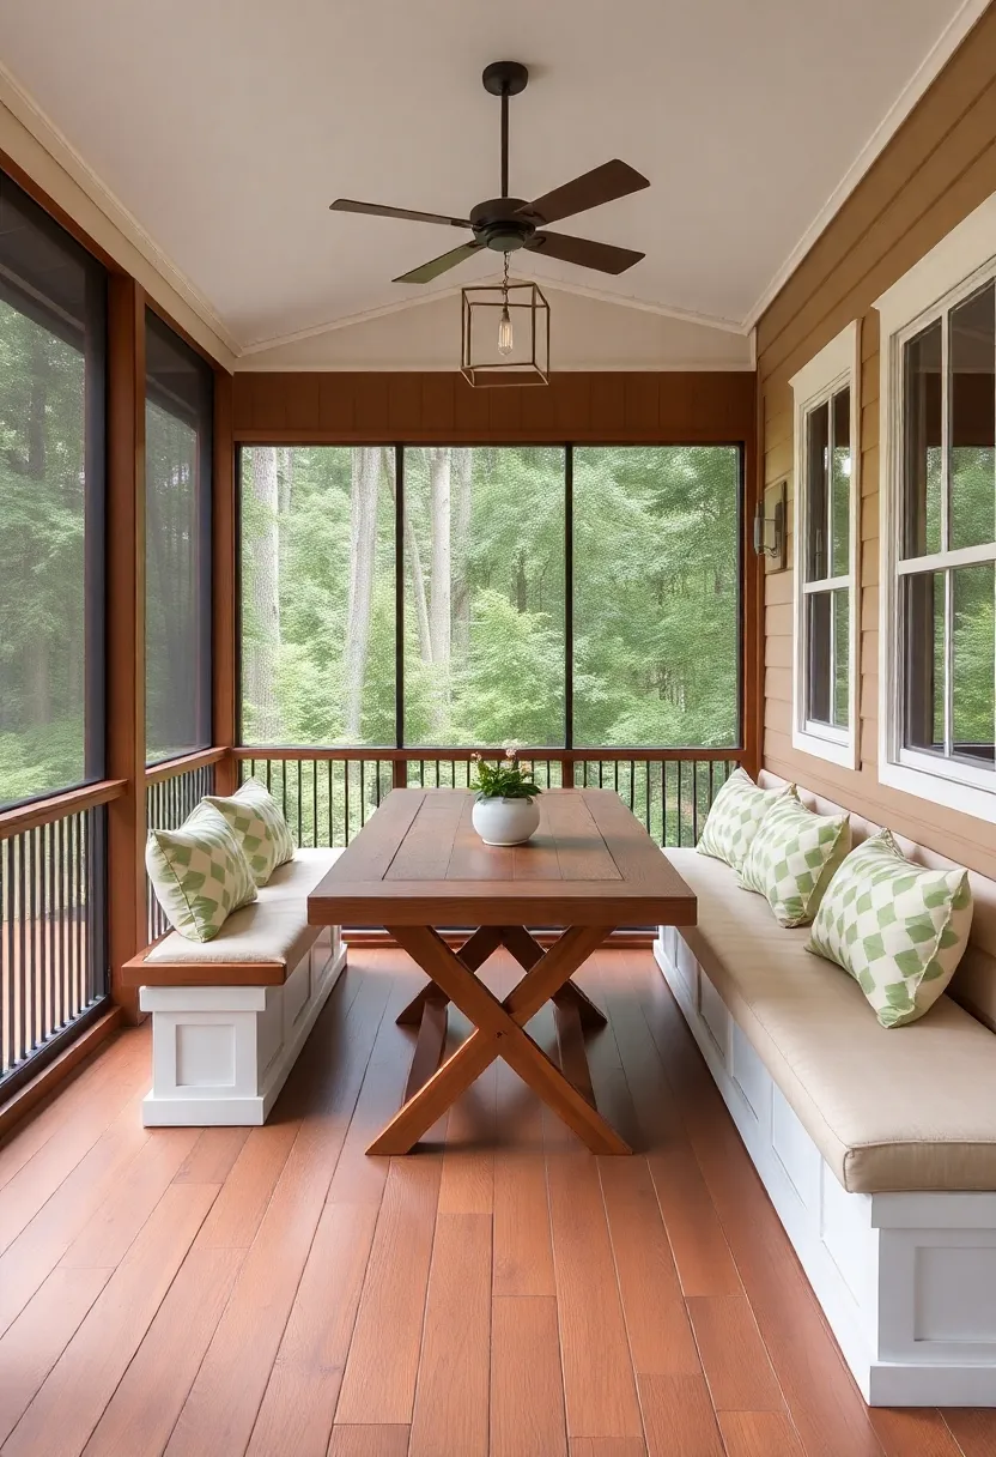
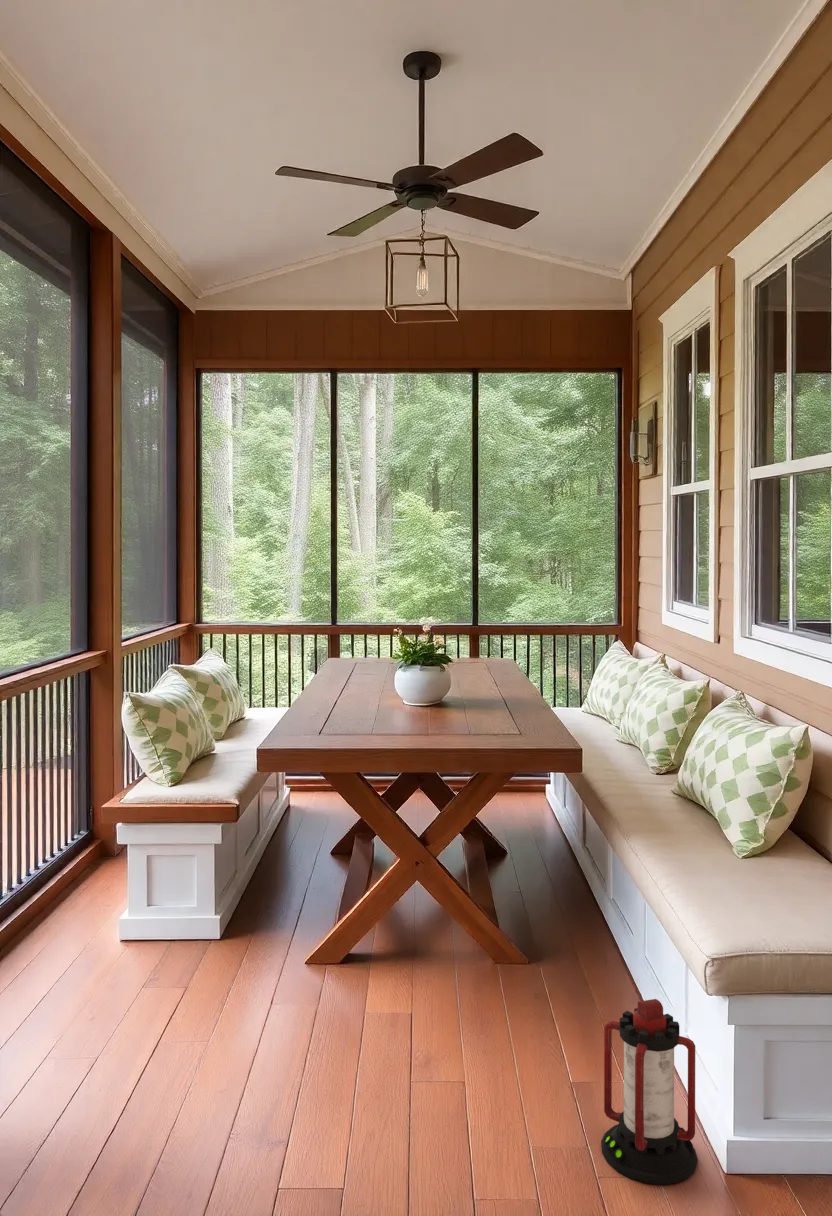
+ lantern (648, 1077)
